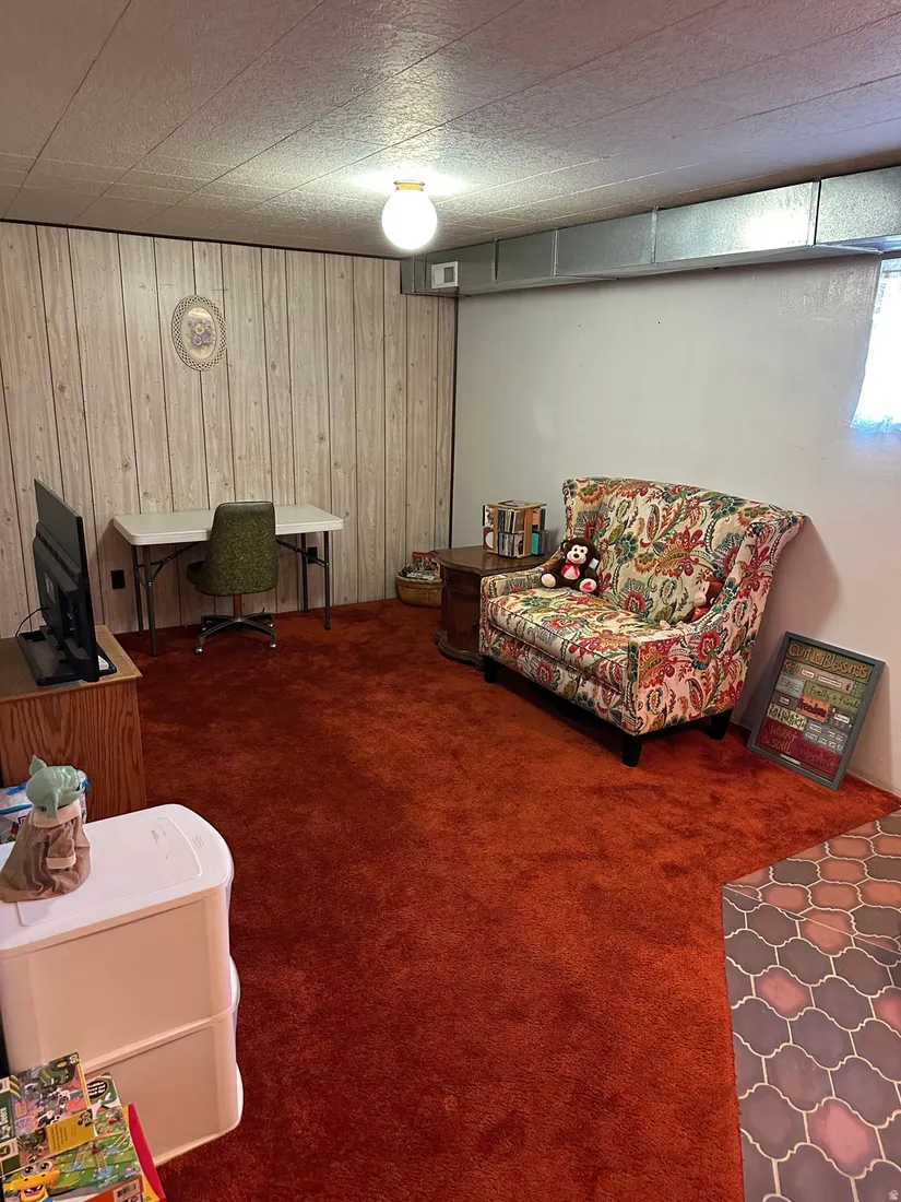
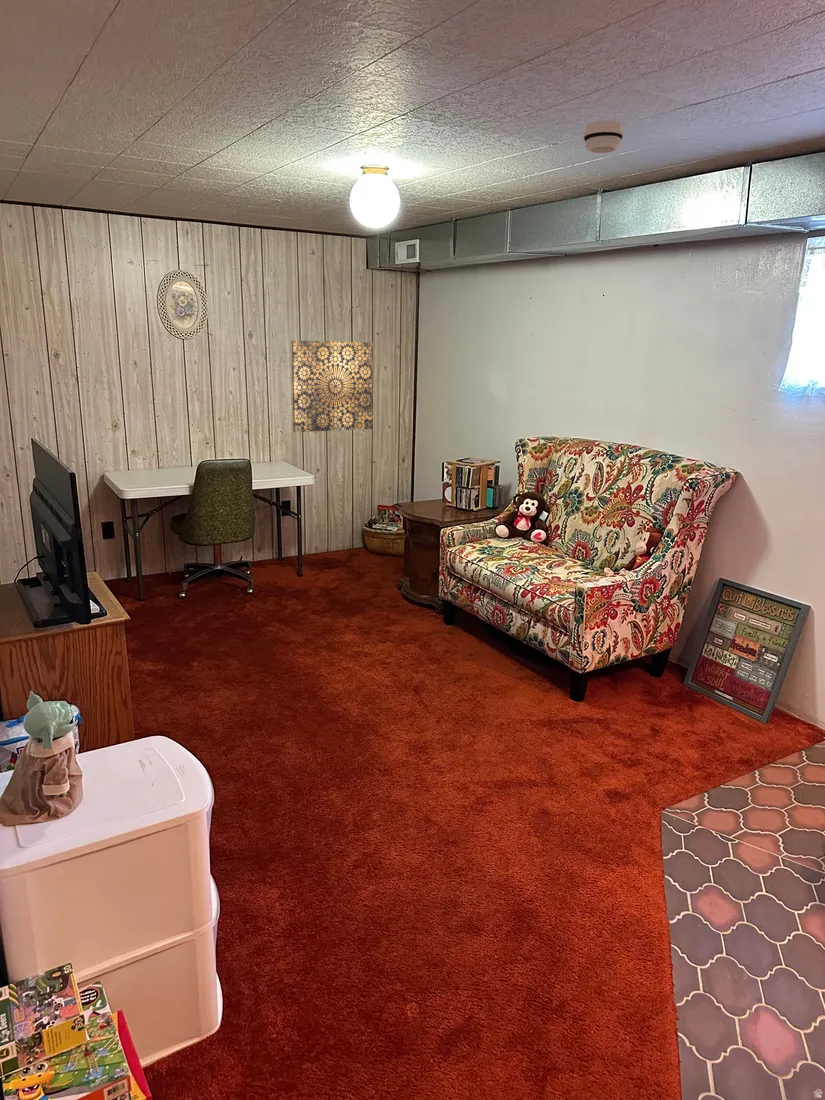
+ wall art (333, 386)
+ smoke detector (603, 137)
